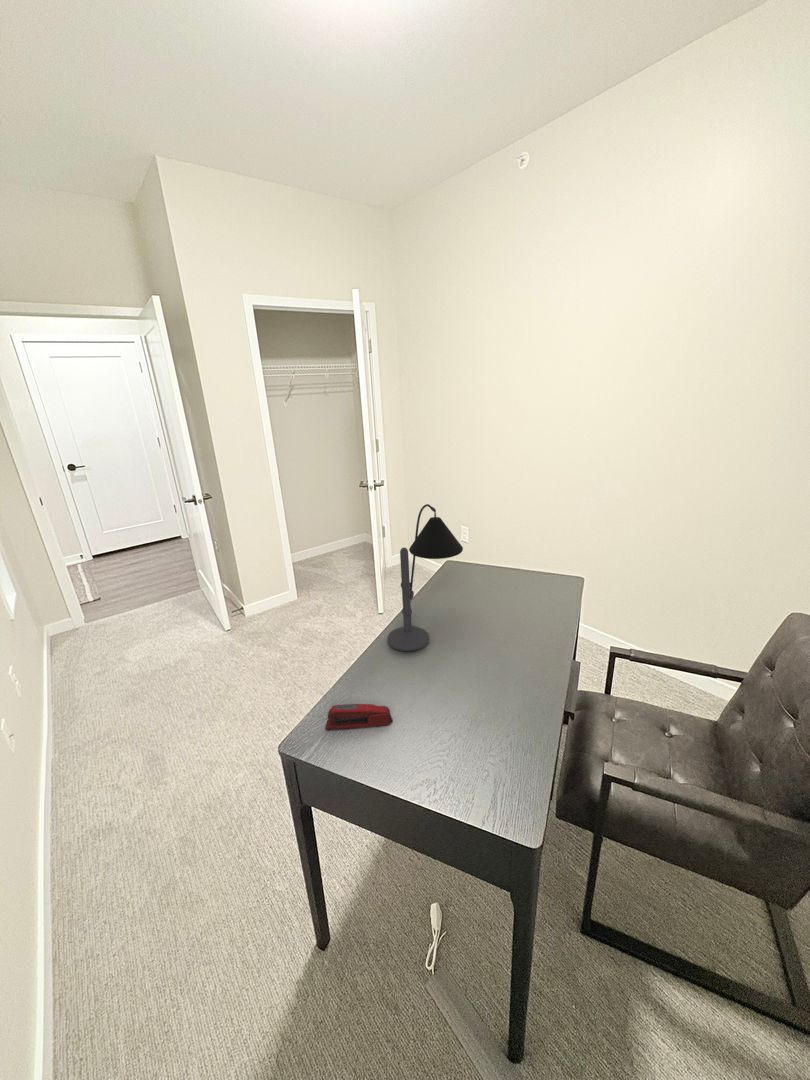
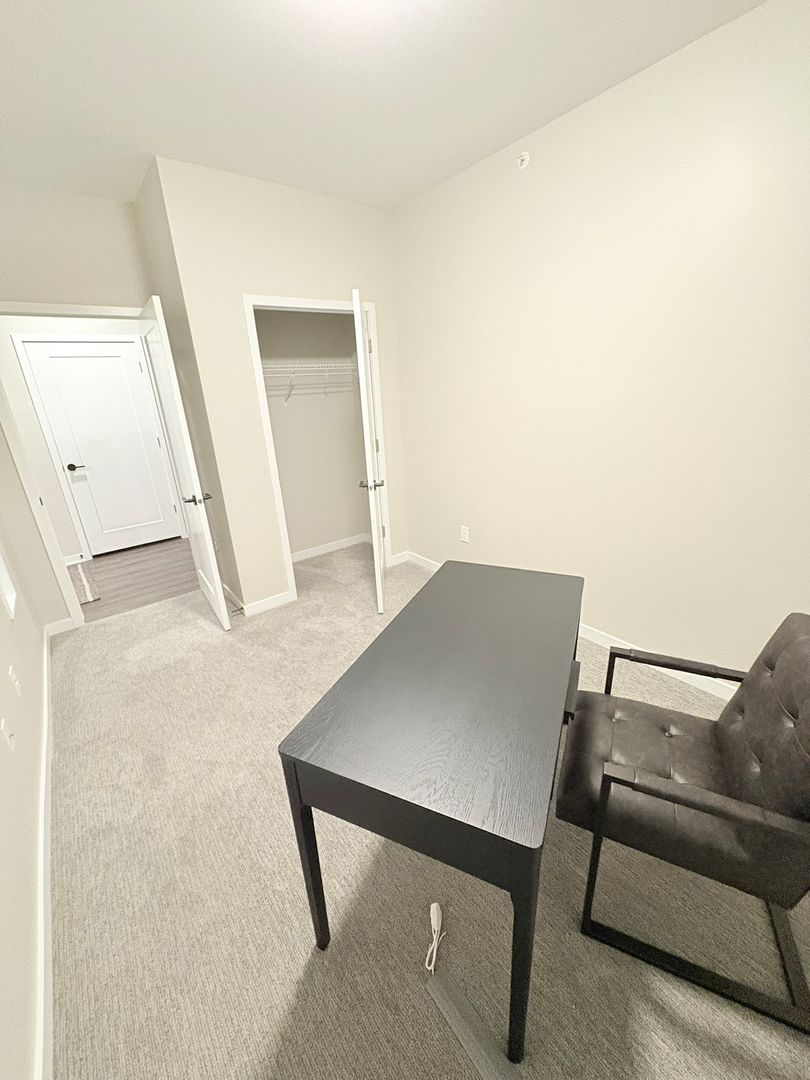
- desk lamp (426, 558)
- stapler (358, 714)
